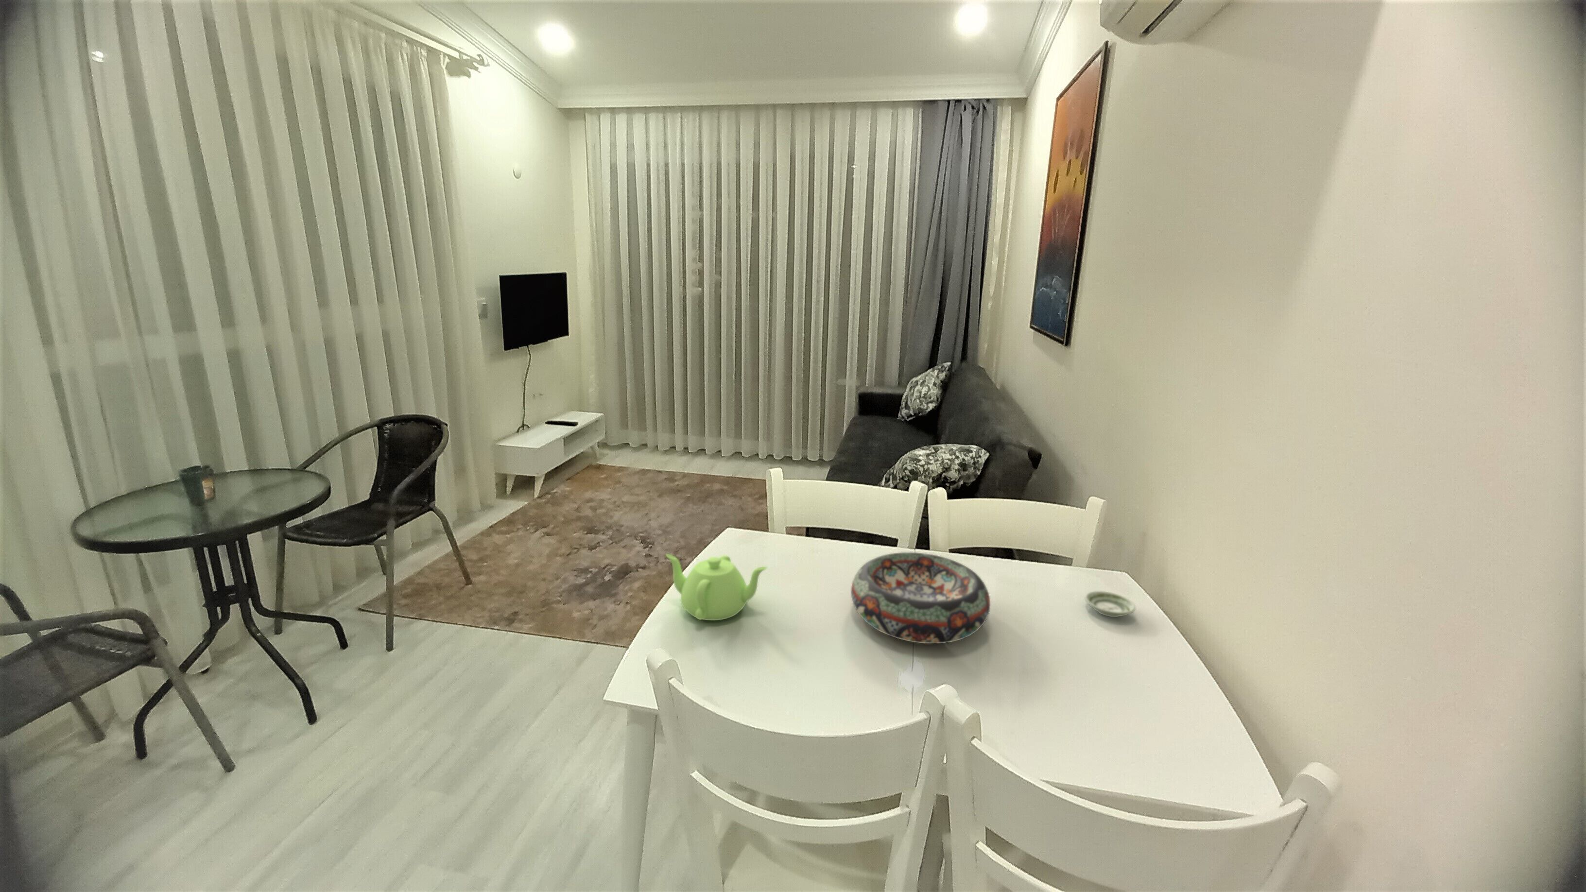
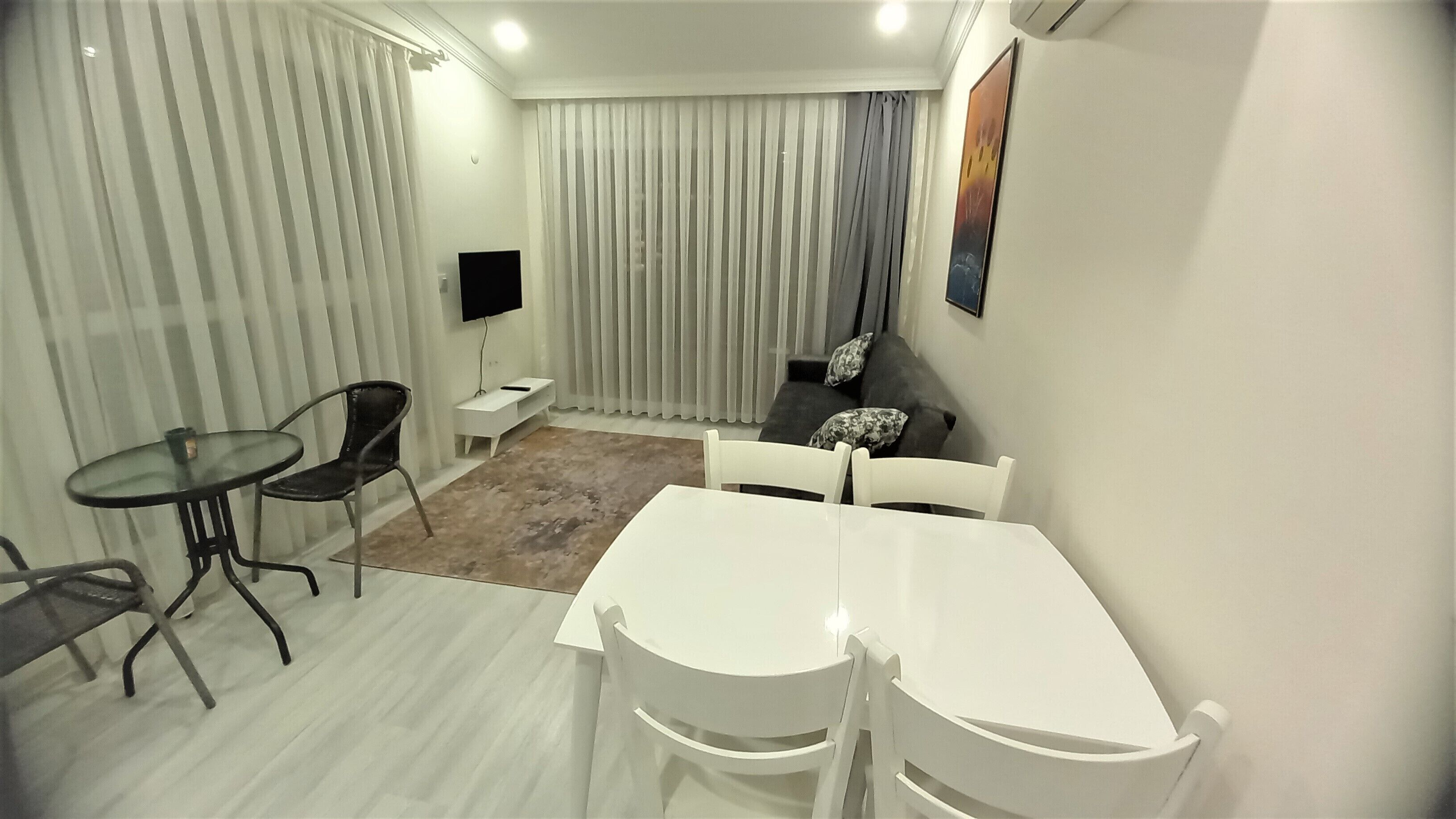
- teapot (716, 583)
- saucer (1109, 606)
- decorative bowl (919, 595)
